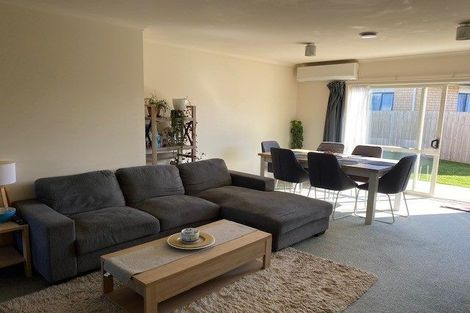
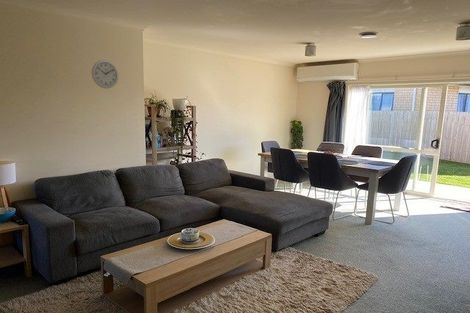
+ wall clock (105, 74)
